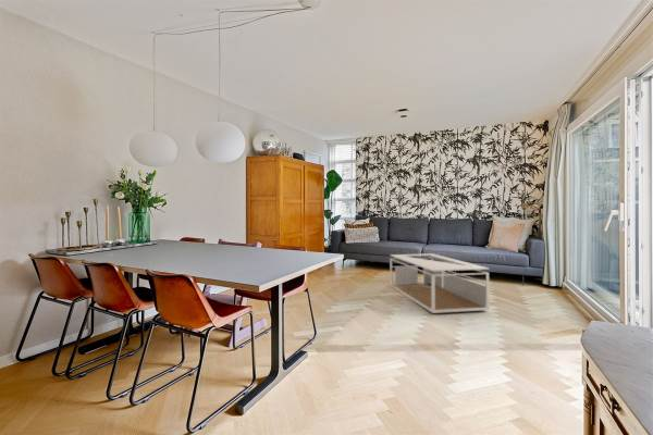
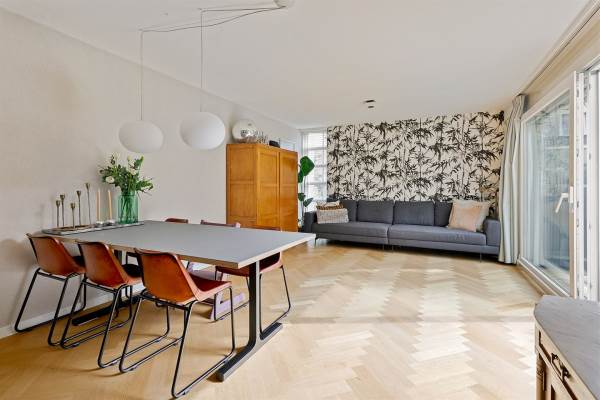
- coffee table (432, 278)
